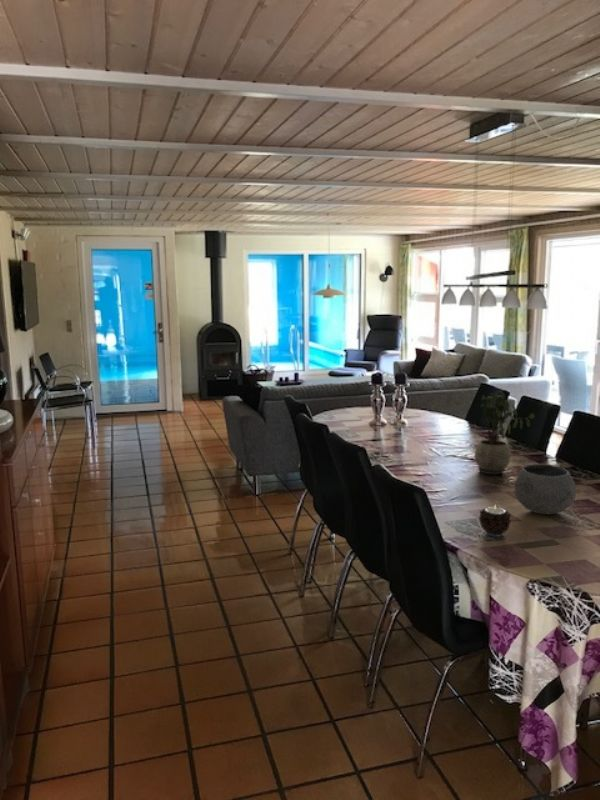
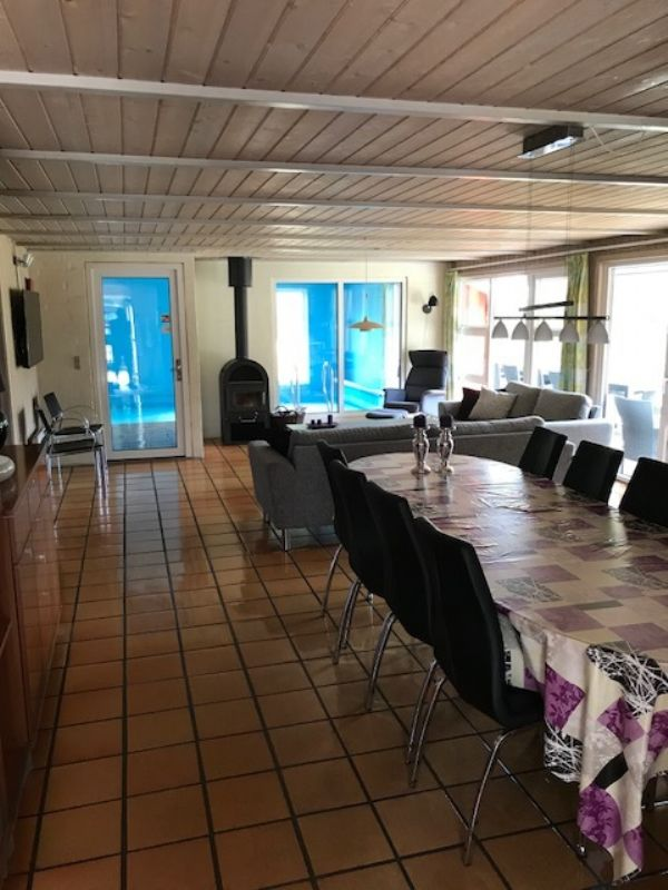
- candle (495, 519)
- potted plant (501, 431)
- bowl (544, 490)
